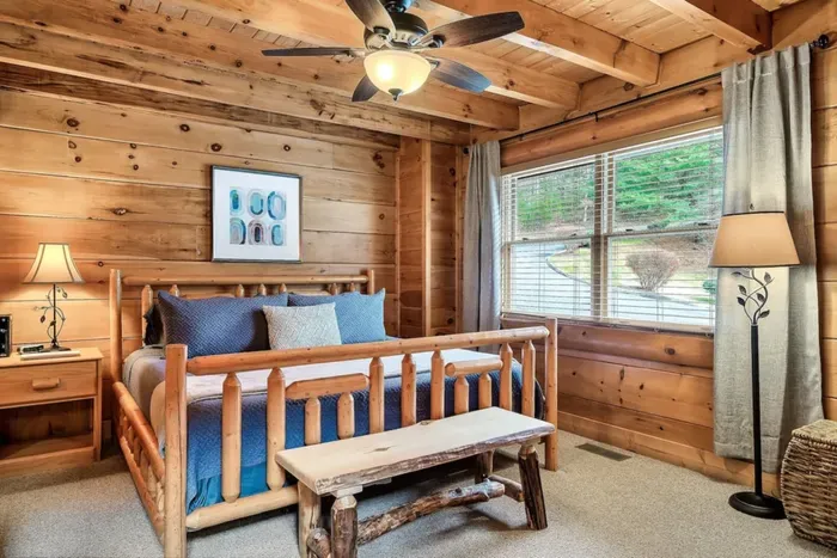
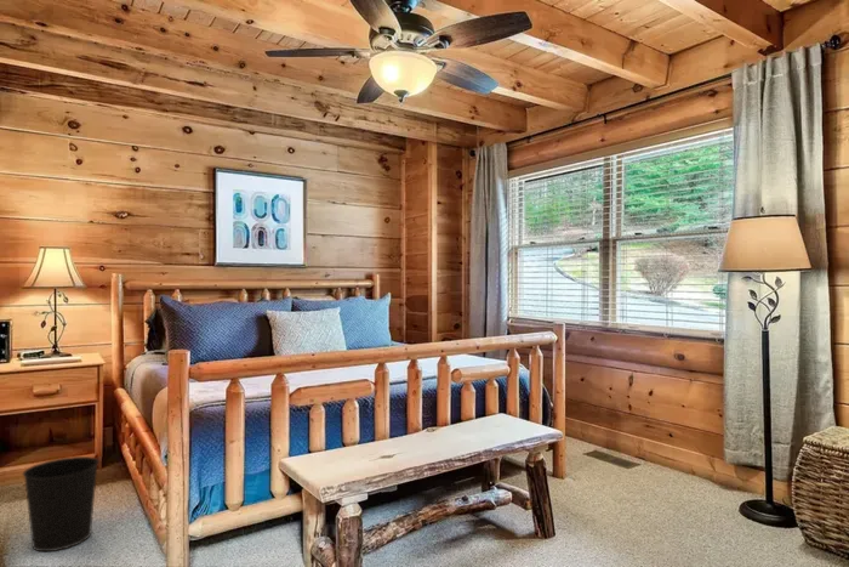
+ wastebasket (62, 503)
